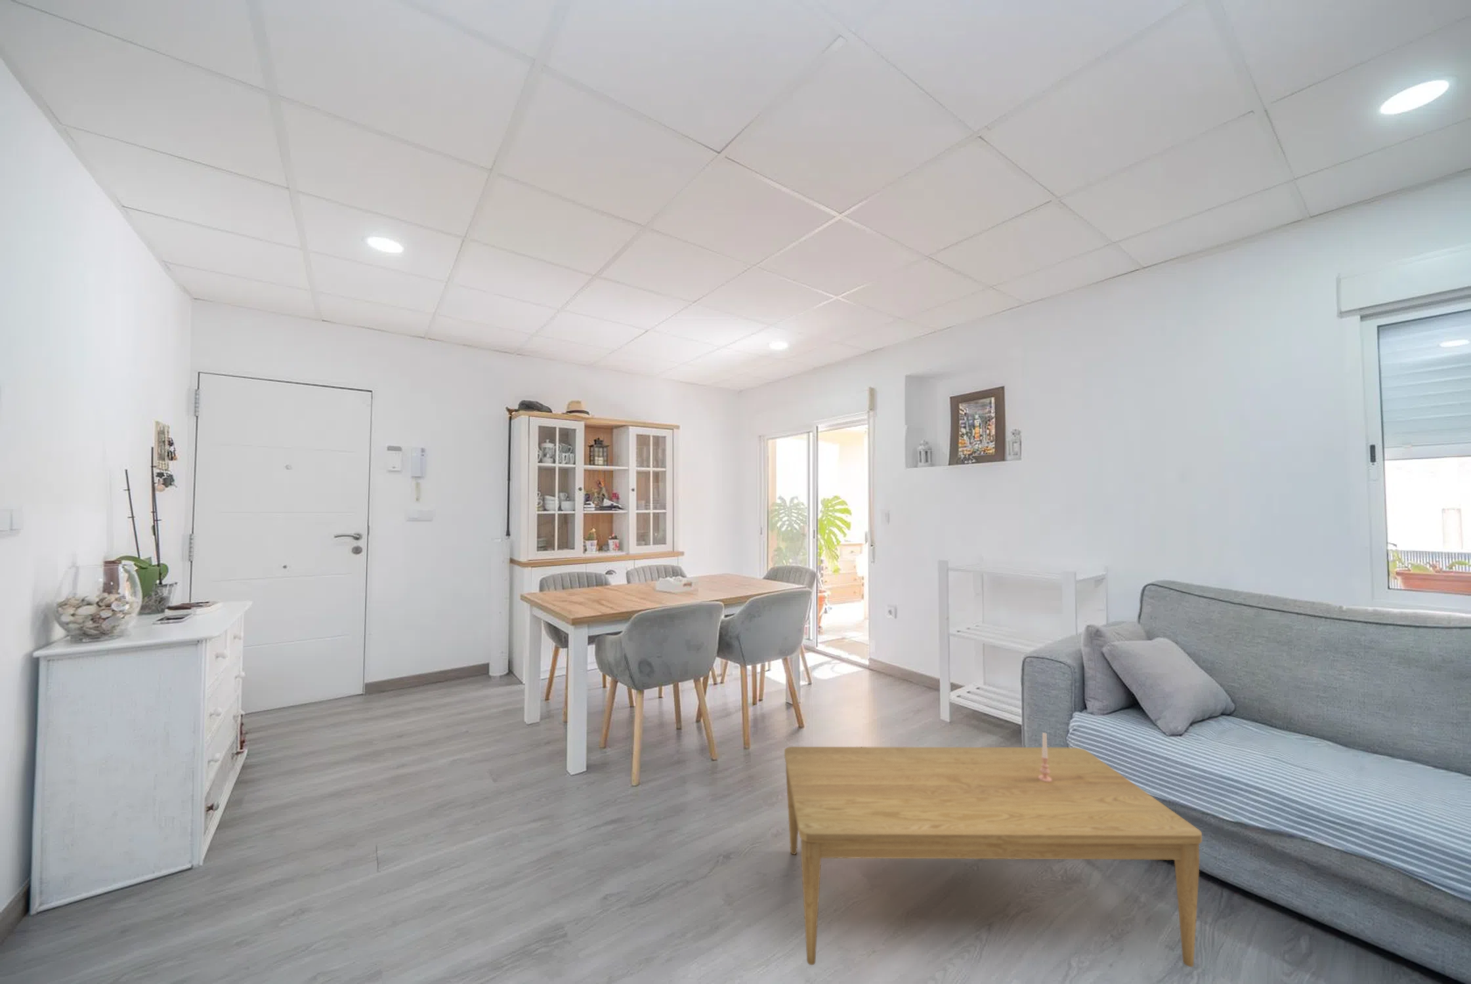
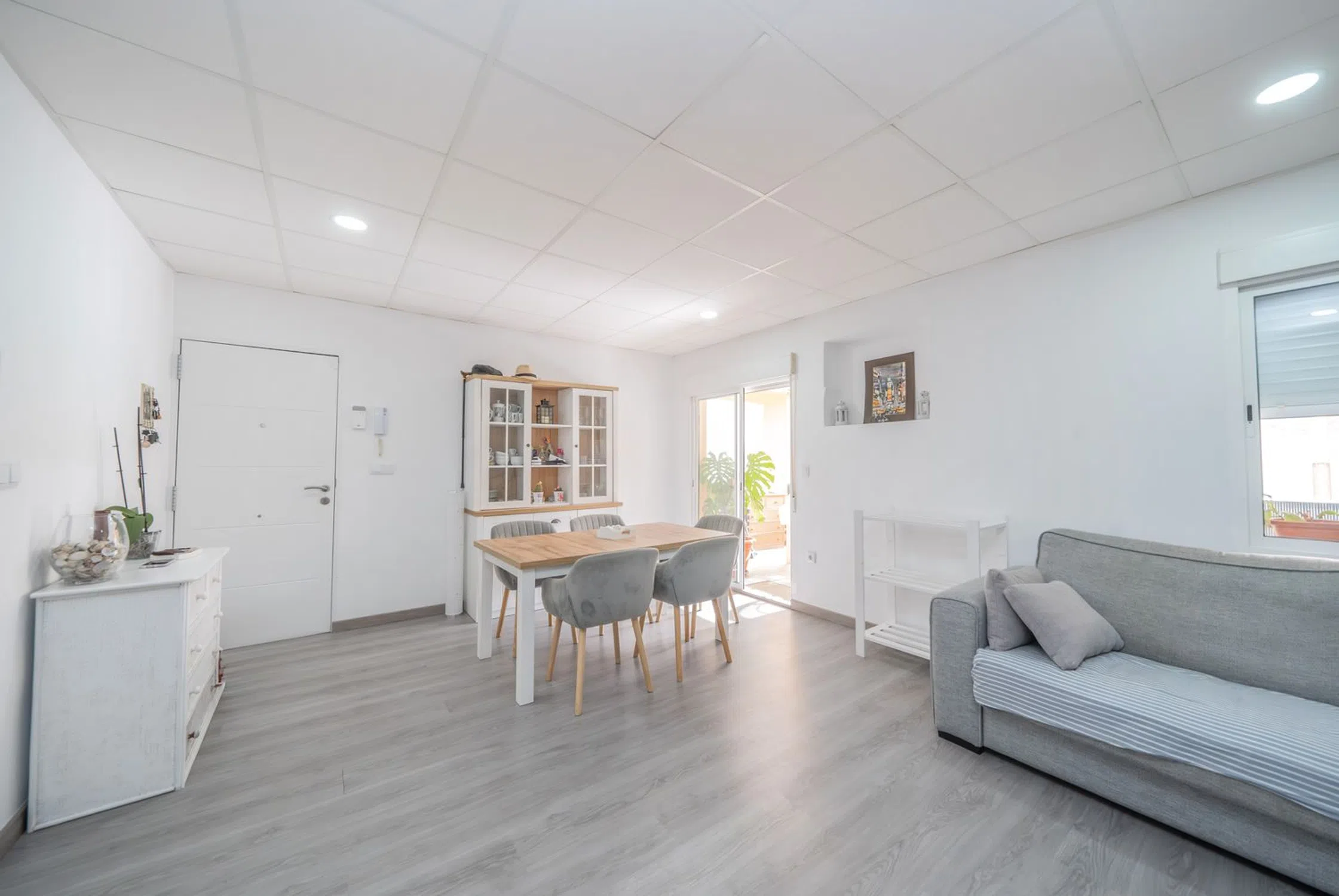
- coffee table (963, 842)
- candle (1045, 756)
